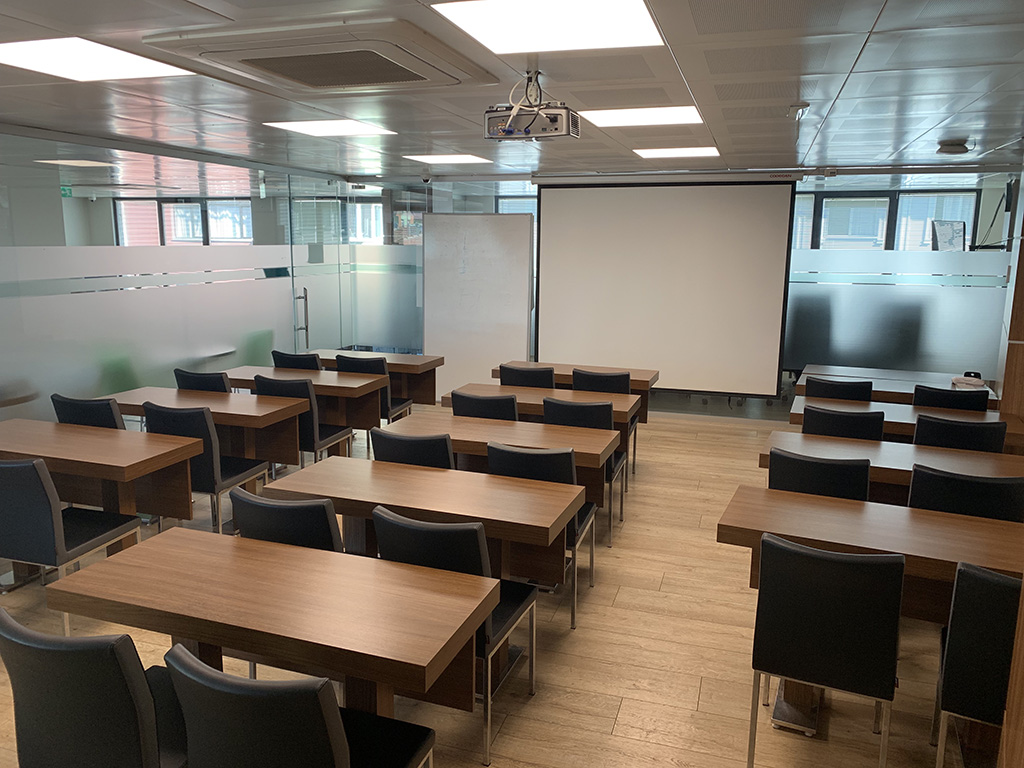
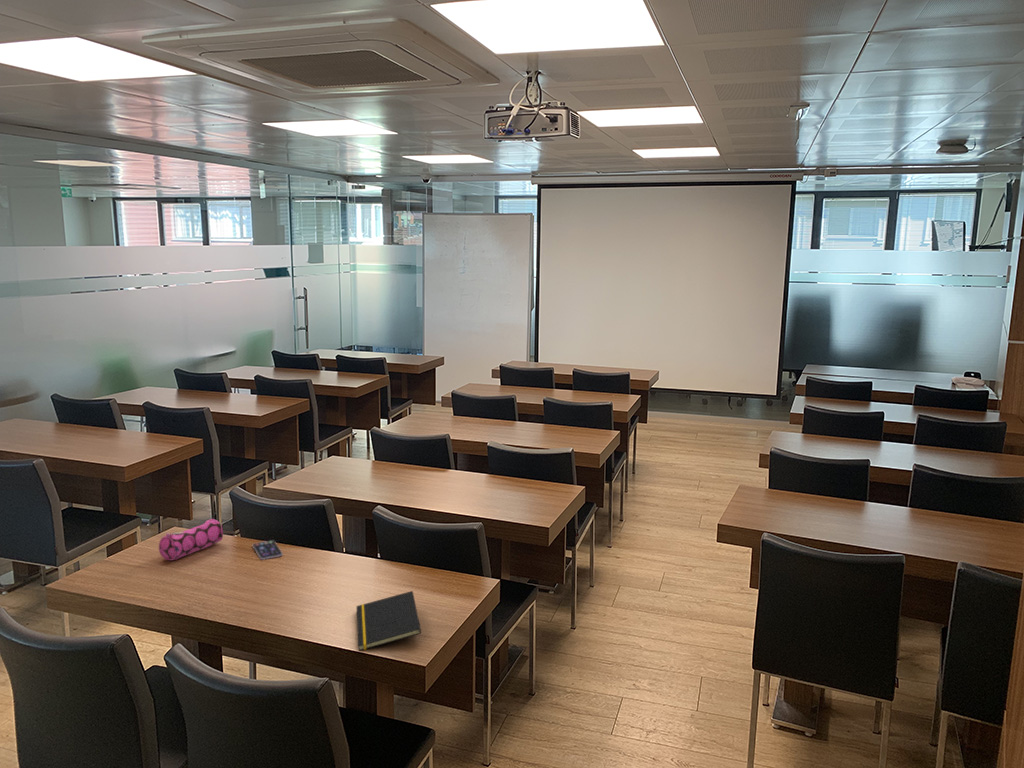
+ pencil case (192, 537)
+ notepad (387, 619)
+ smartphone (267, 549)
